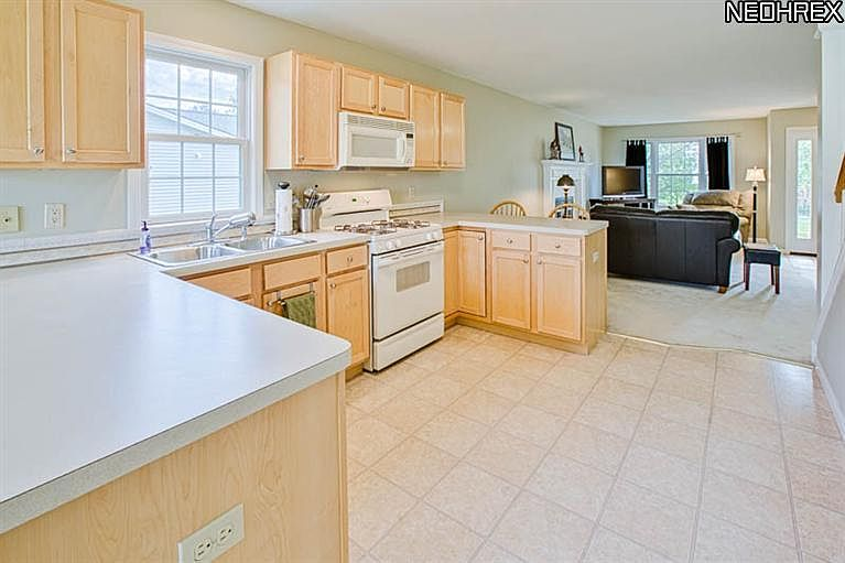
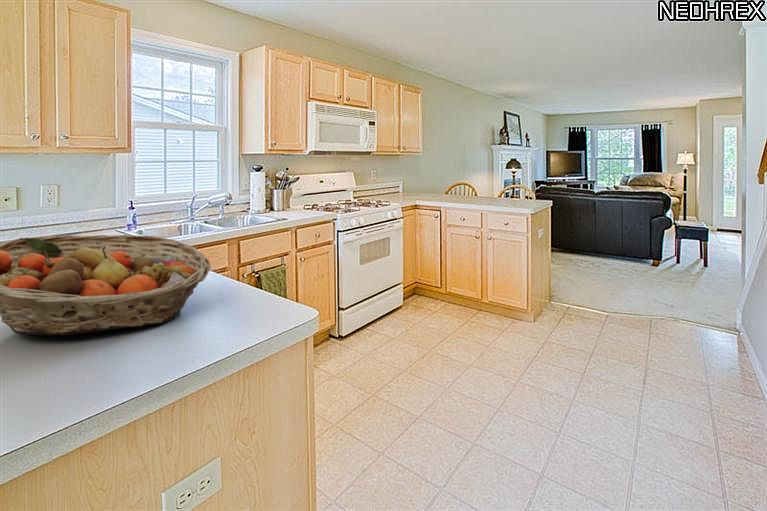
+ fruit basket (100, 277)
